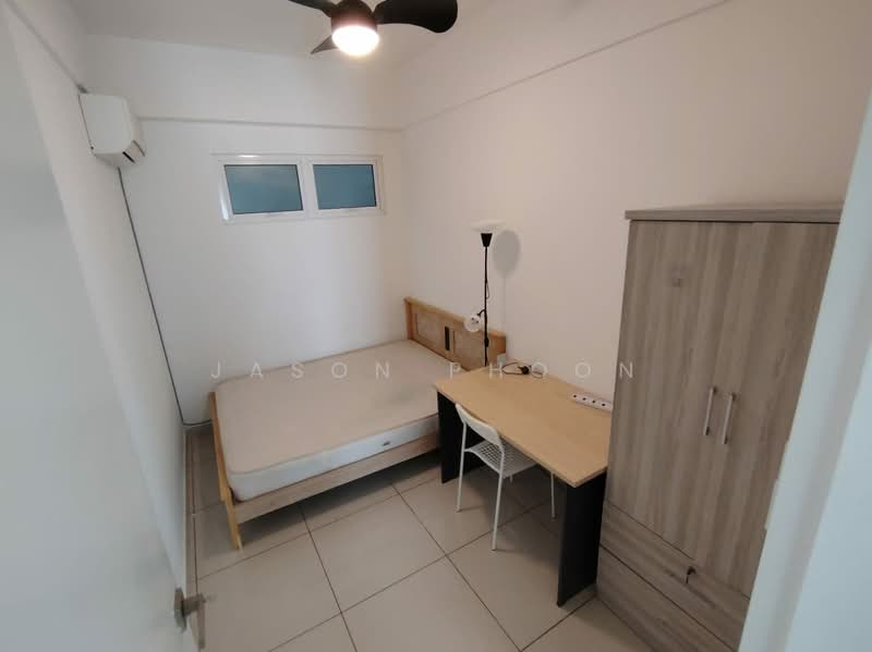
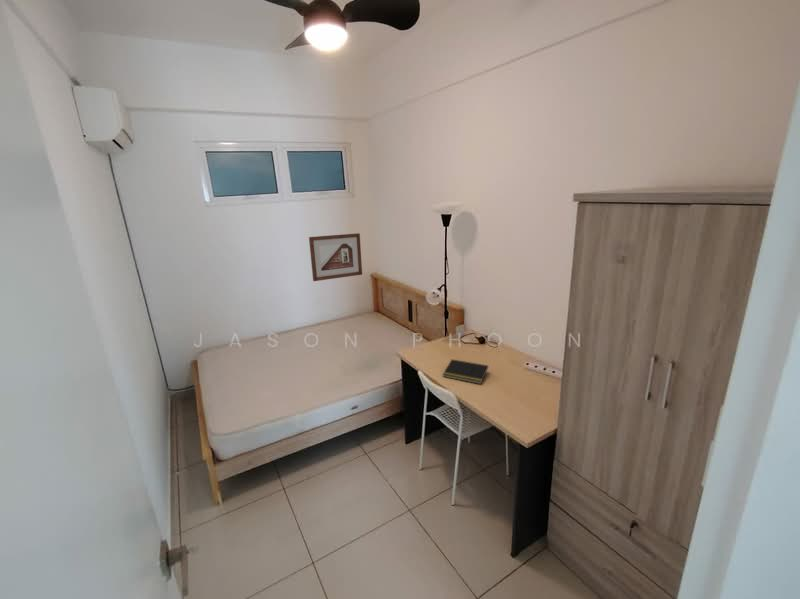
+ notepad (465, 371)
+ picture frame (336, 256)
